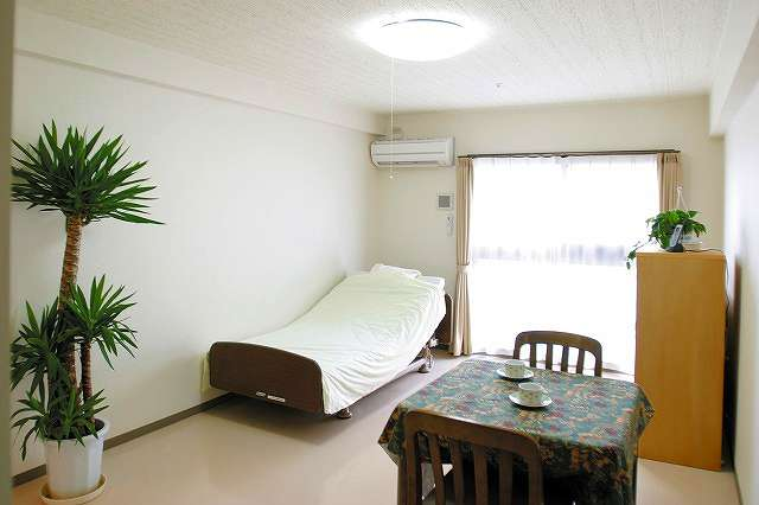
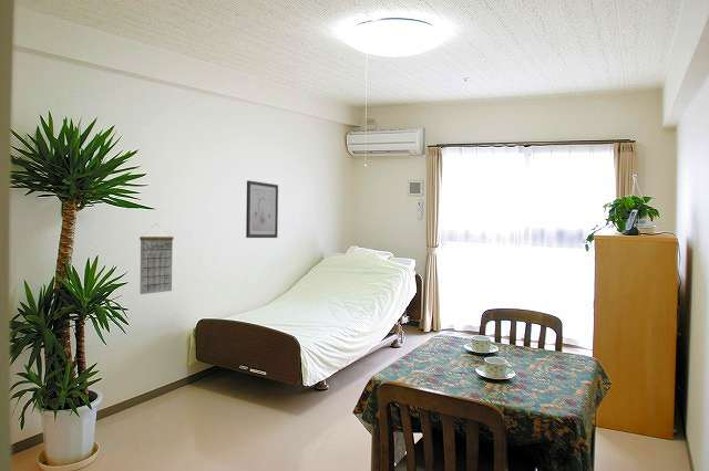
+ wall art (263, 210)
+ calendar (156, 258)
